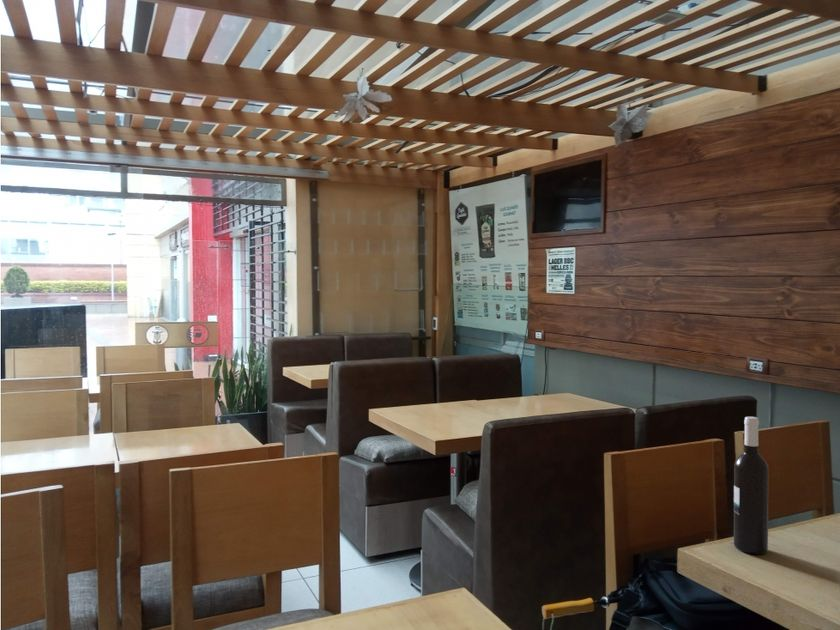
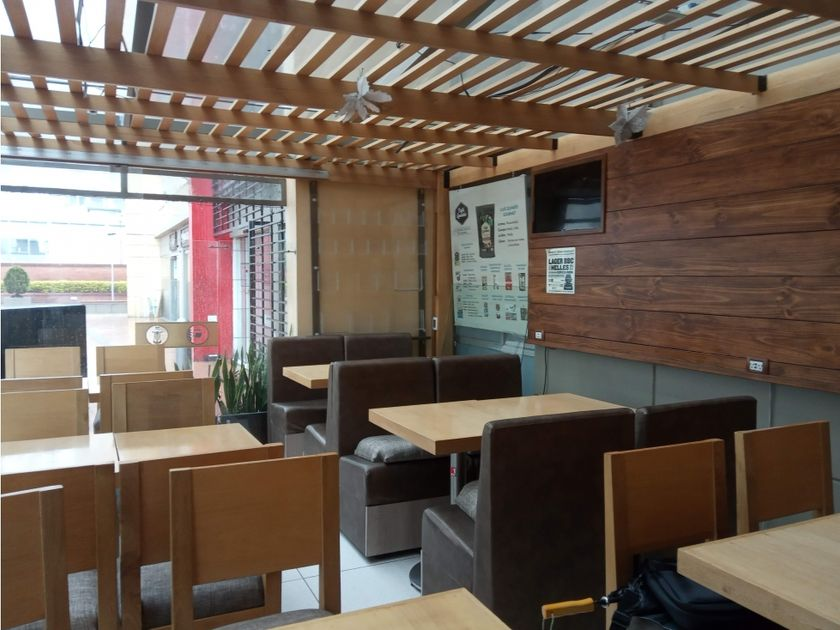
- wine bottle (751, 483)
